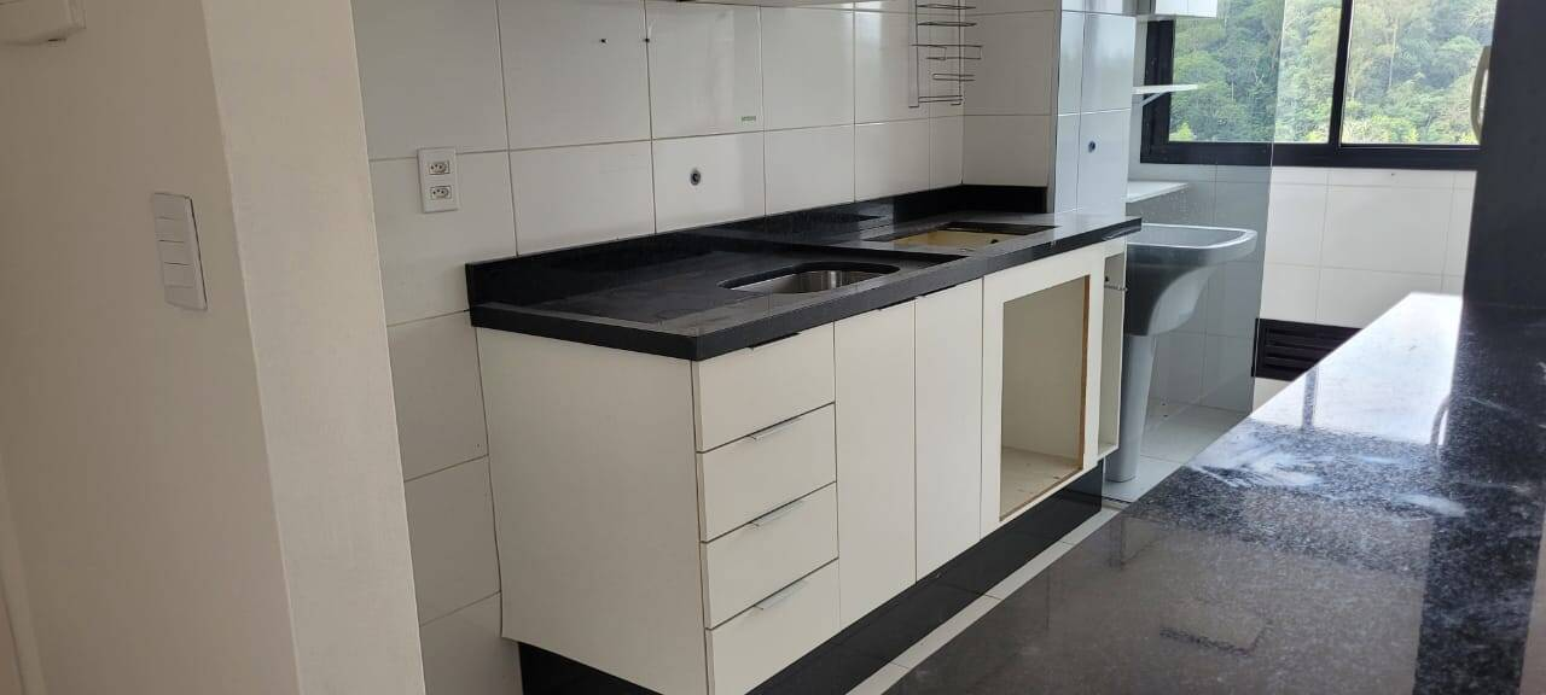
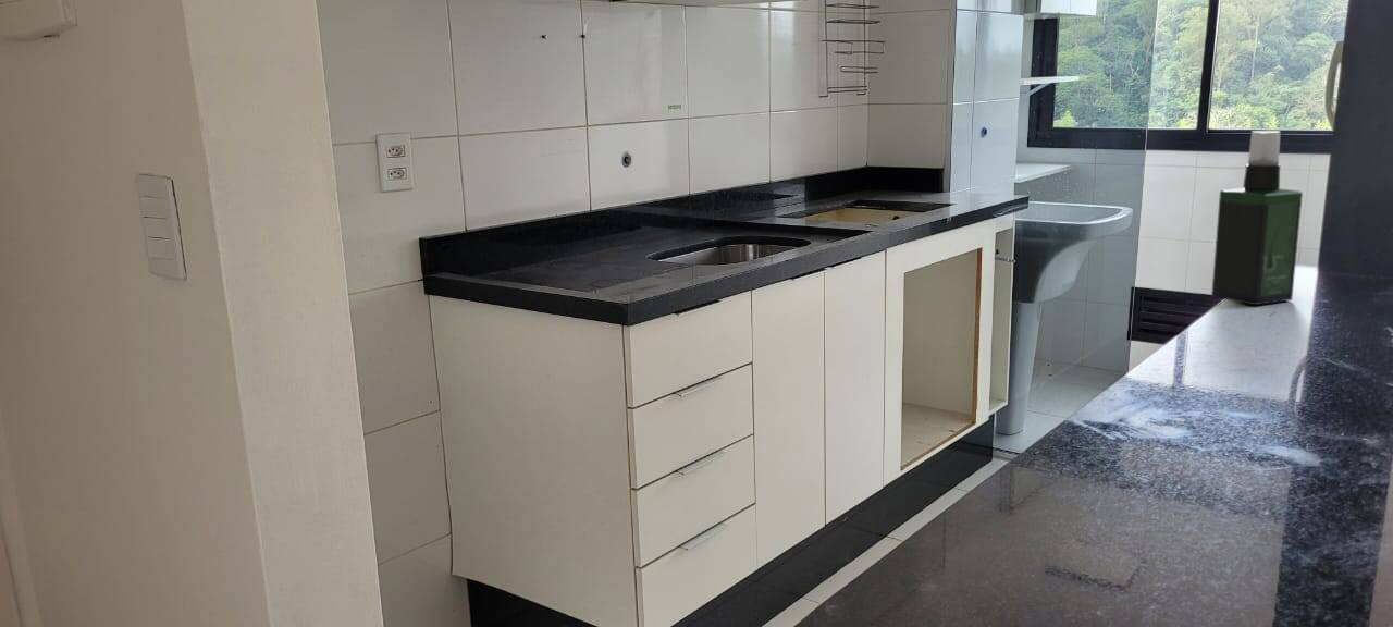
+ spray bottle (1258, 216)
